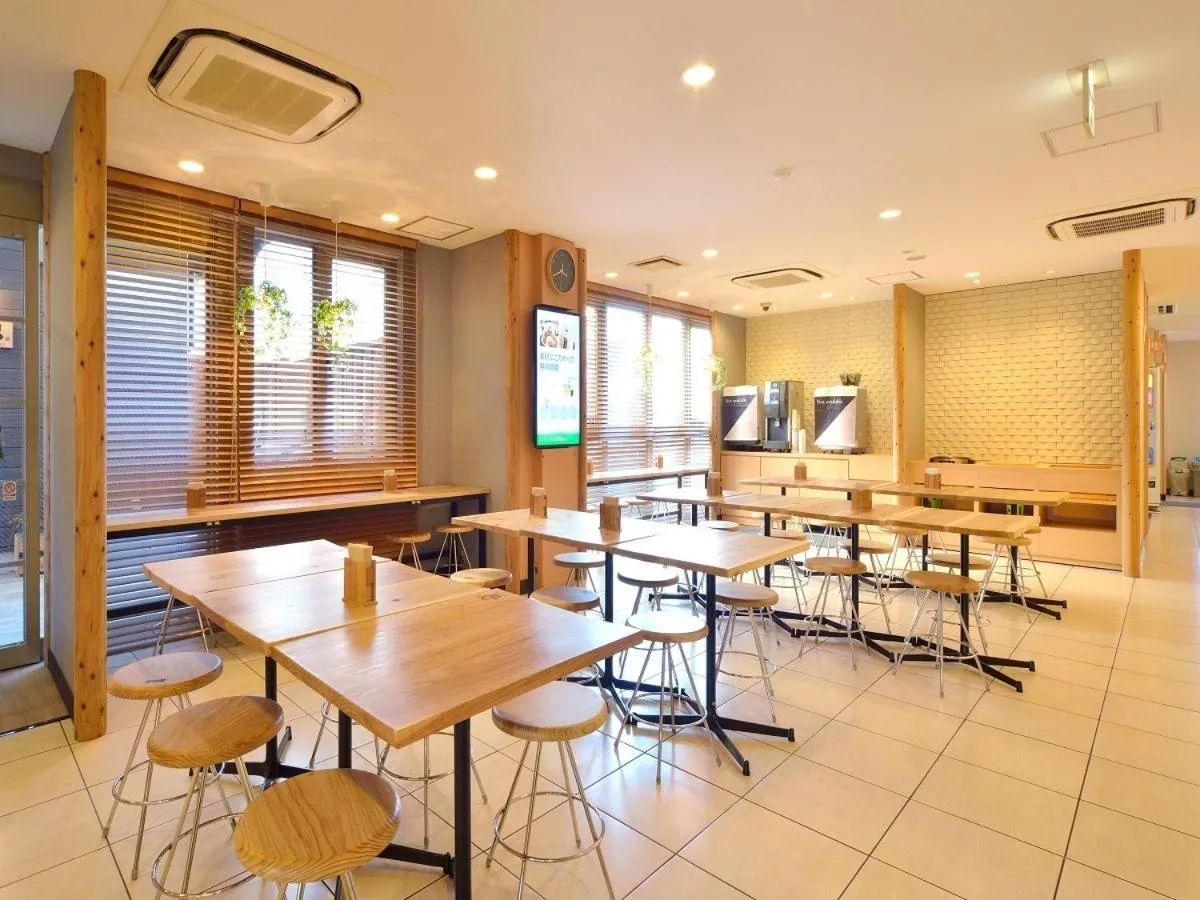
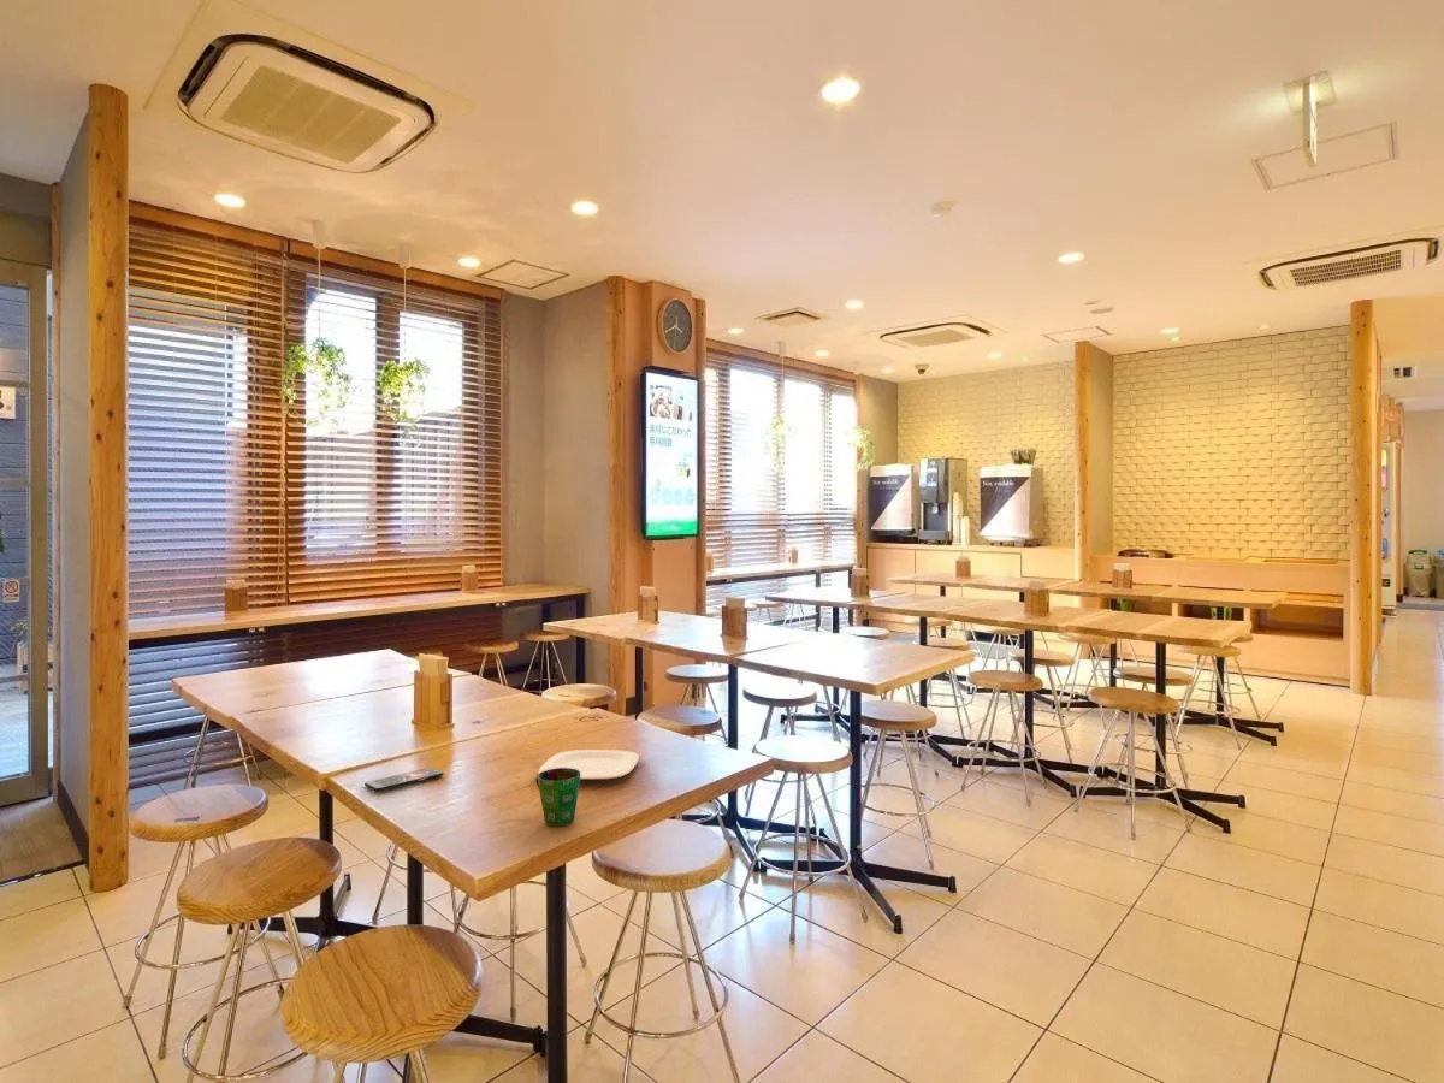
+ smartphone (404, 779)
+ plate (590, 765)
+ cup (555, 795)
